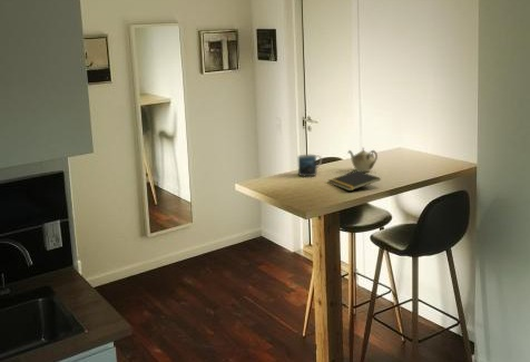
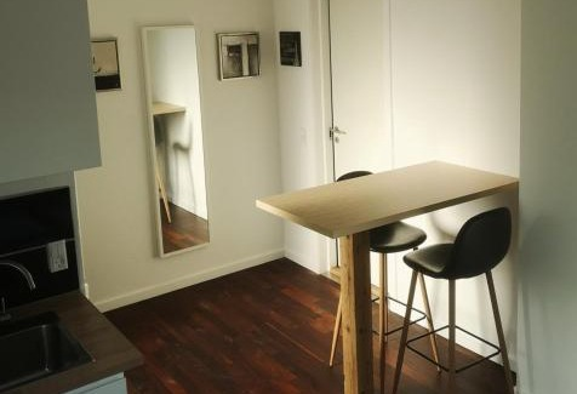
- mug (311, 164)
- notepad (353, 179)
- teapot (362, 158)
